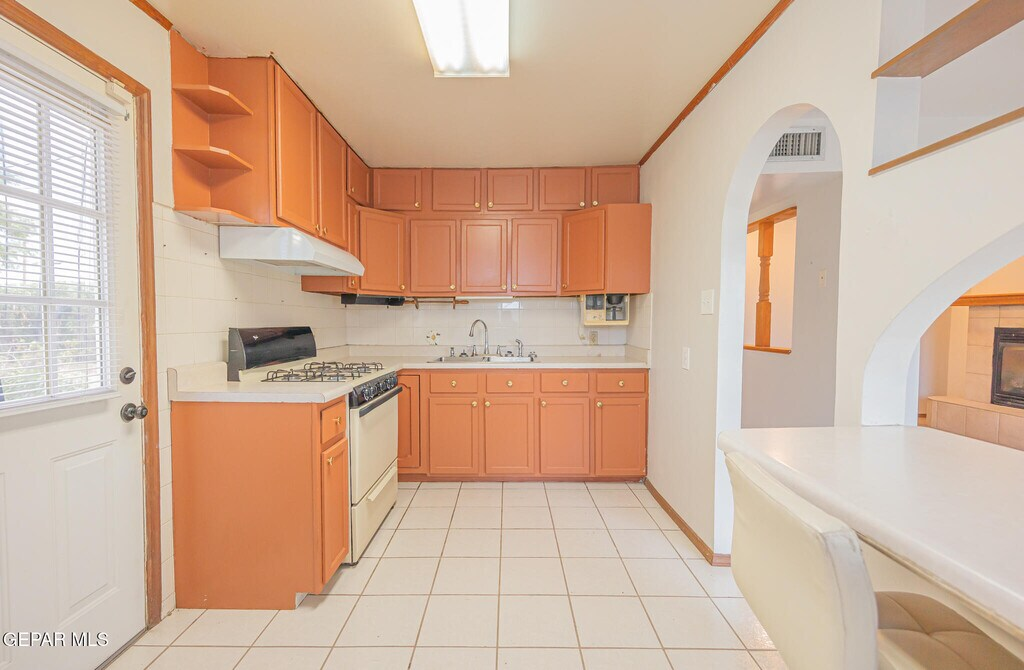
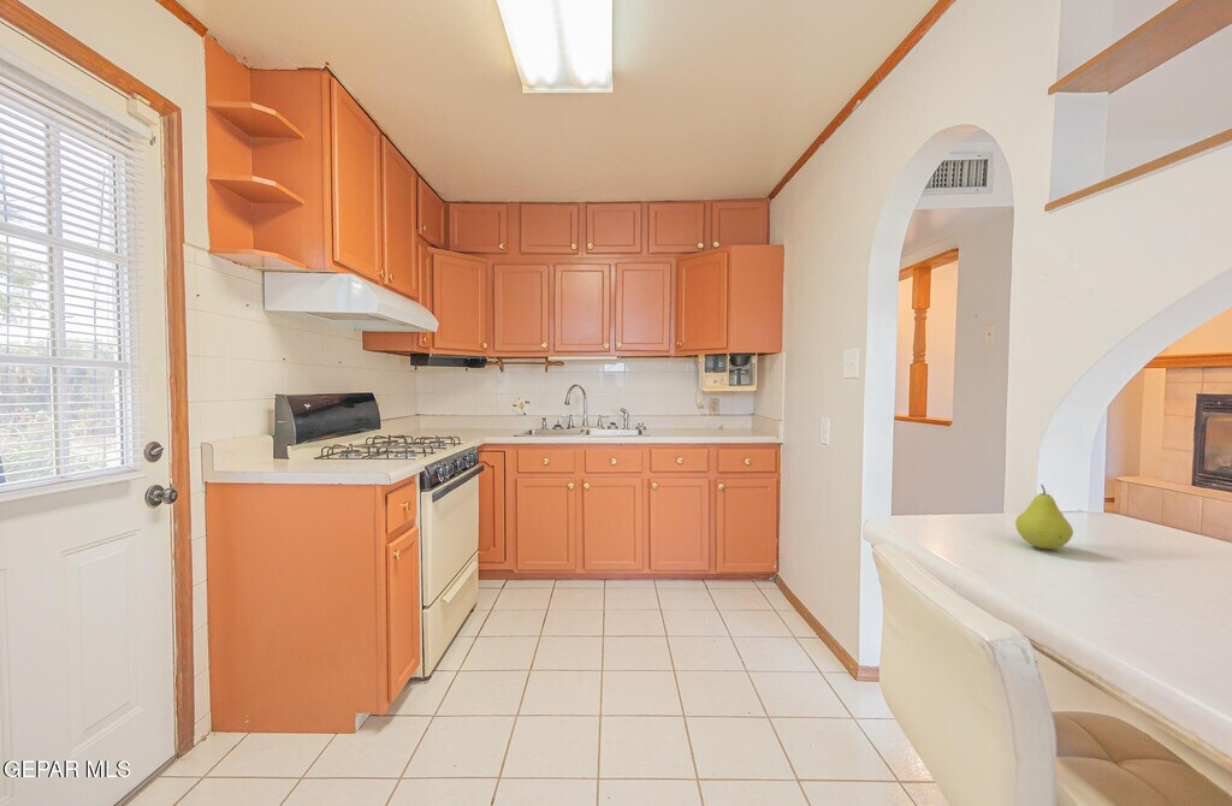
+ fruit (1043, 516)
